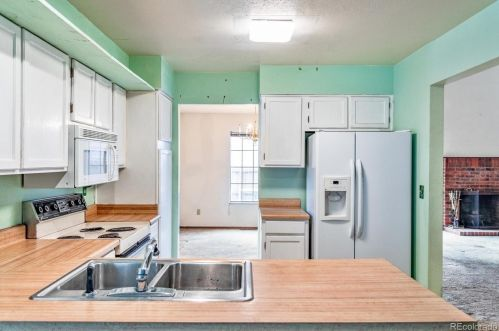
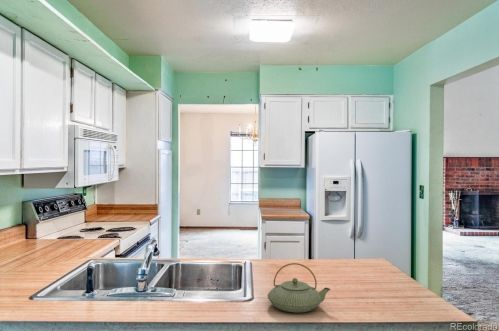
+ teapot (298, 285)
